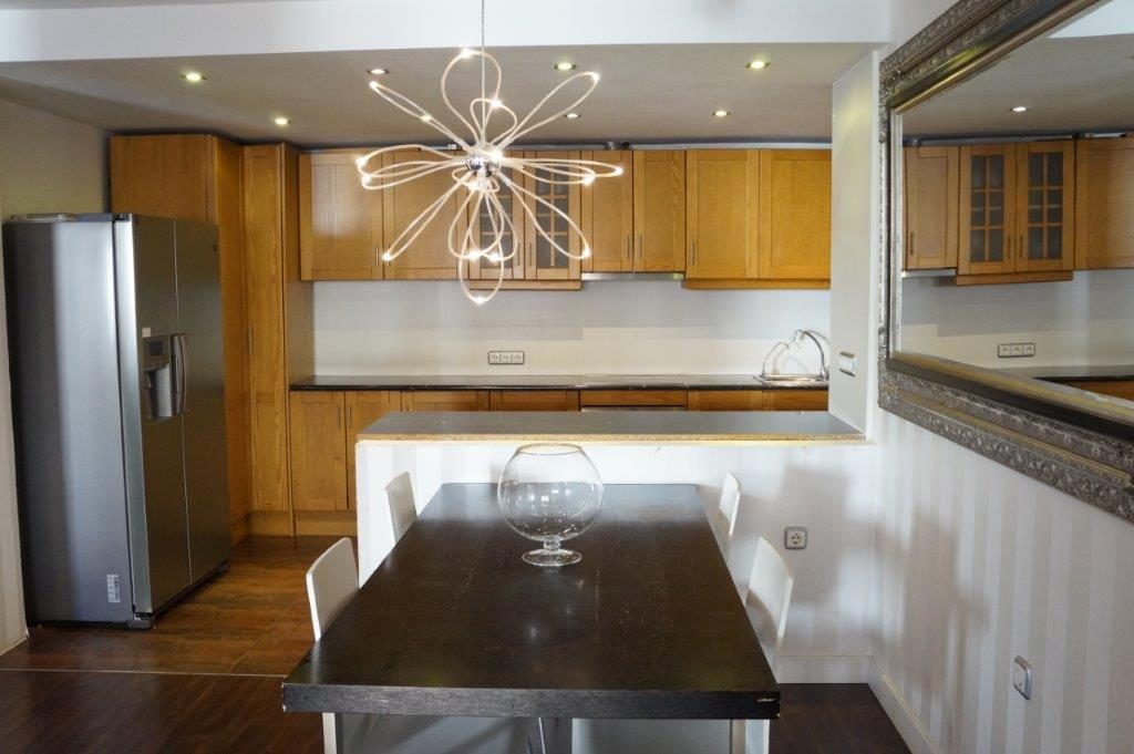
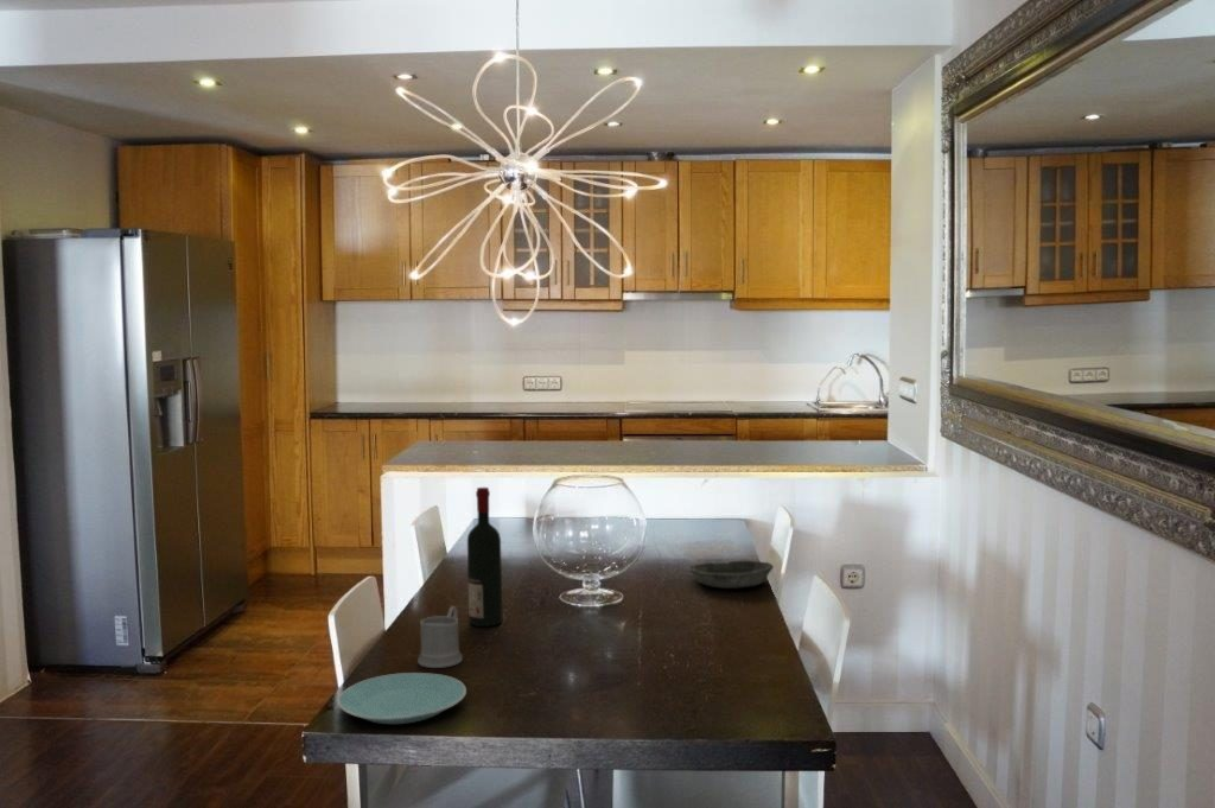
+ bowl (730, 572)
+ mug (441, 635)
+ plate (402, 700)
+ alcohol (484, 555)
